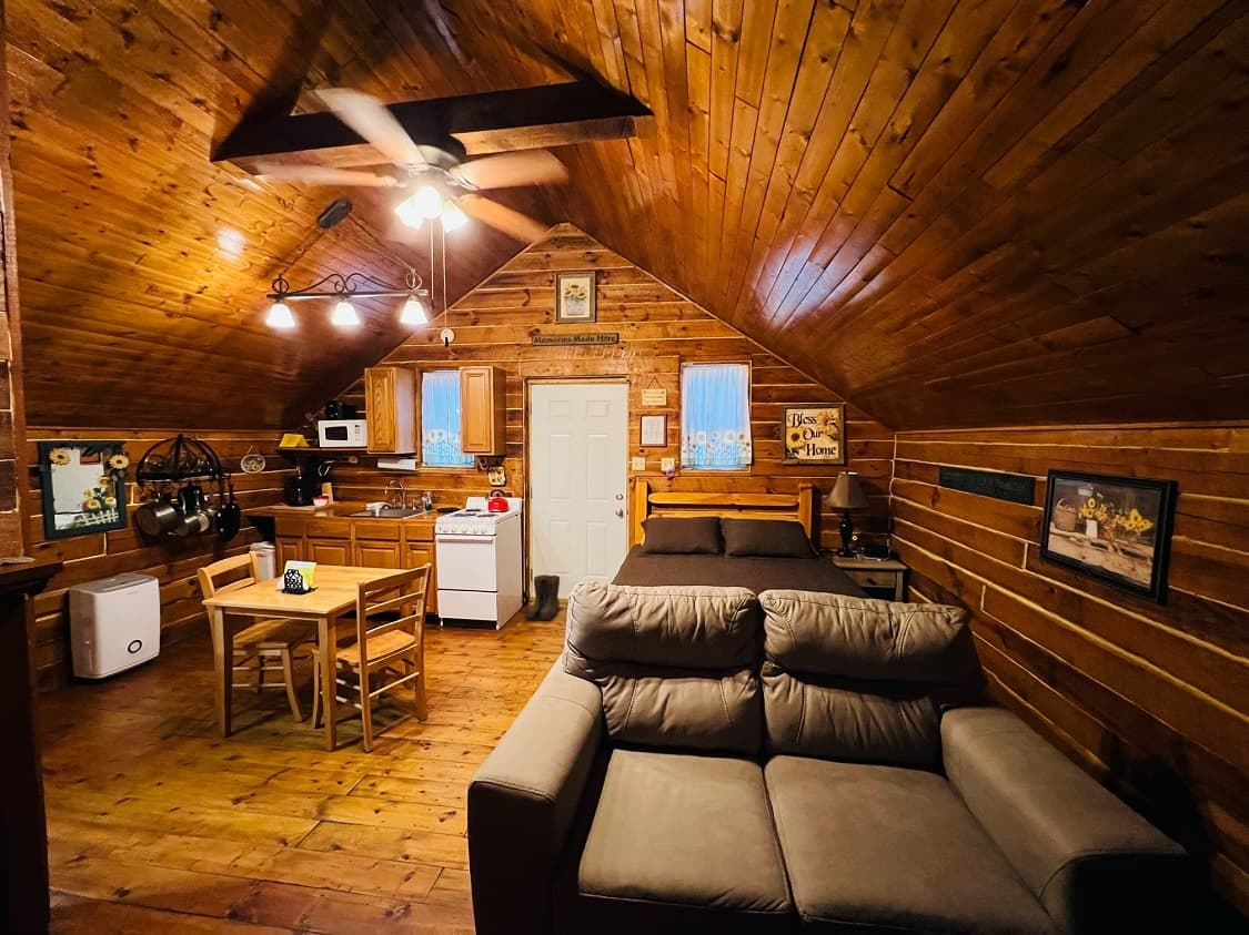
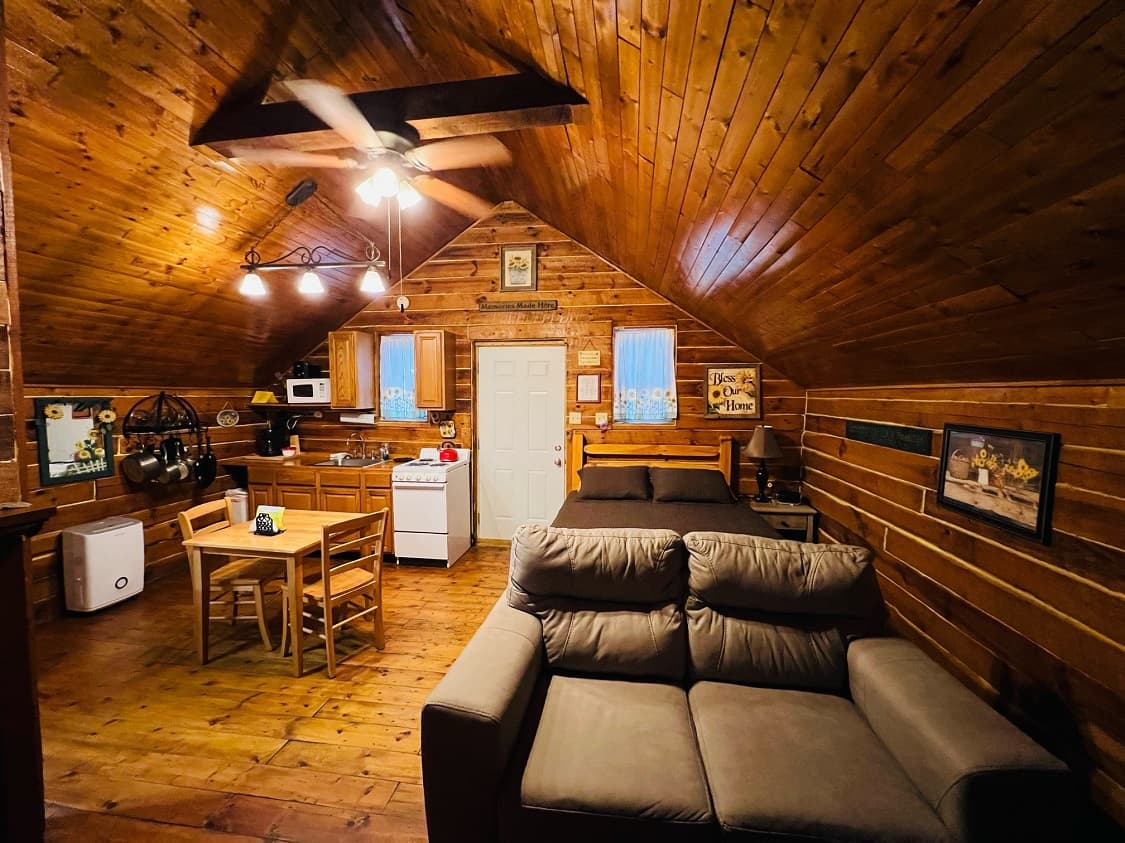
- boots (543, 597)
